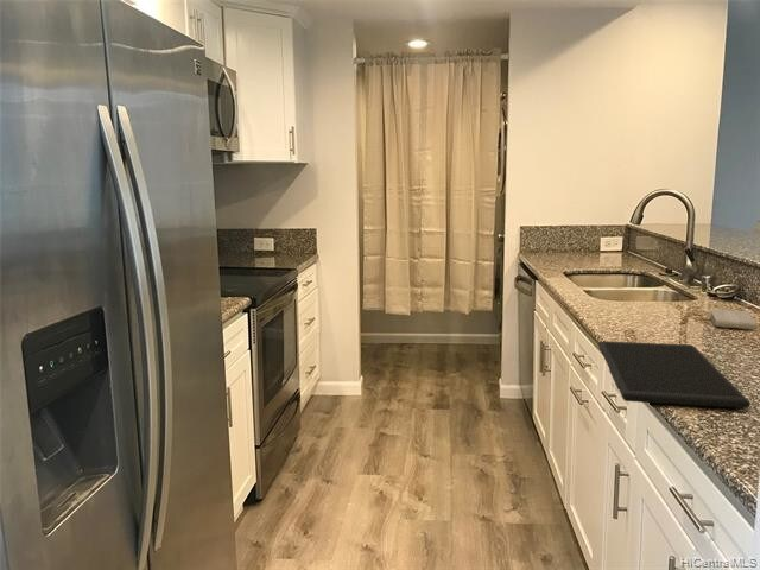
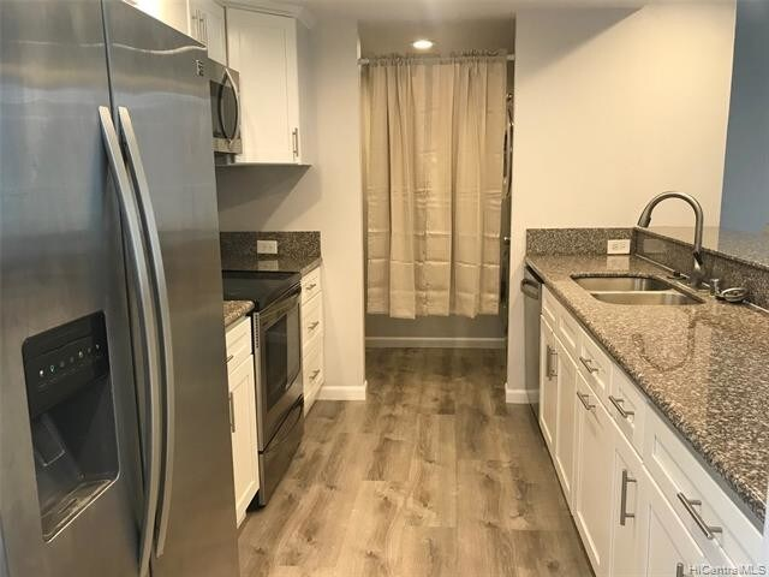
- washcloth (732, 318)
- cutting board (661, 369)
